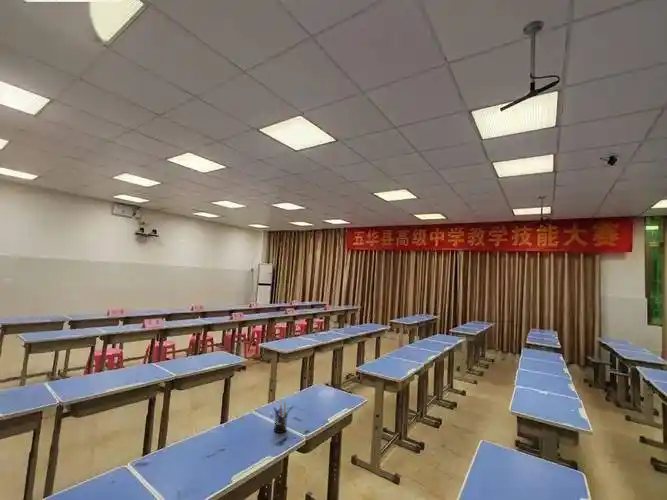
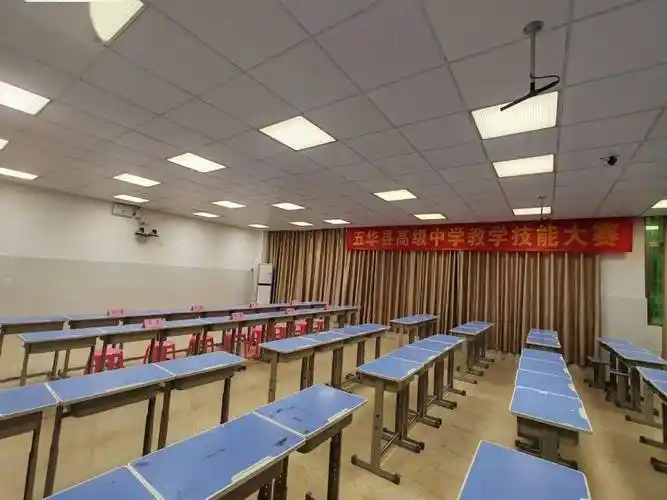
- pen holder (282, 417)
